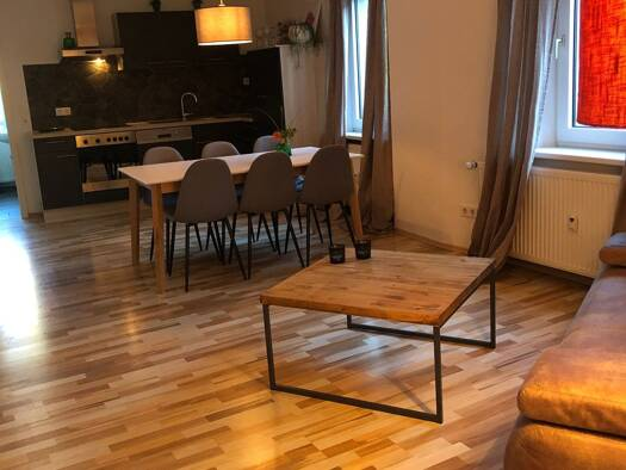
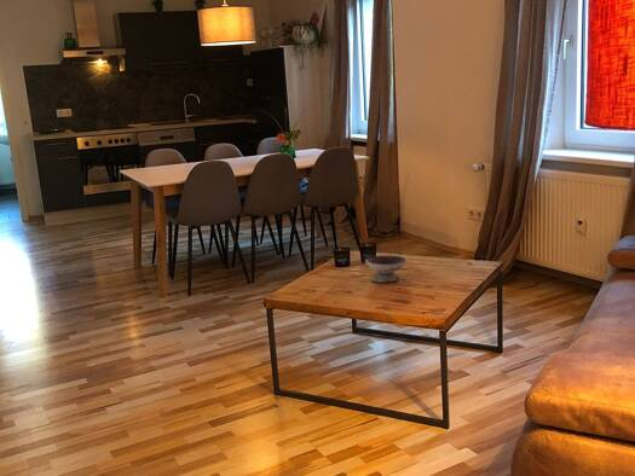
+ bowl (386, 268)
